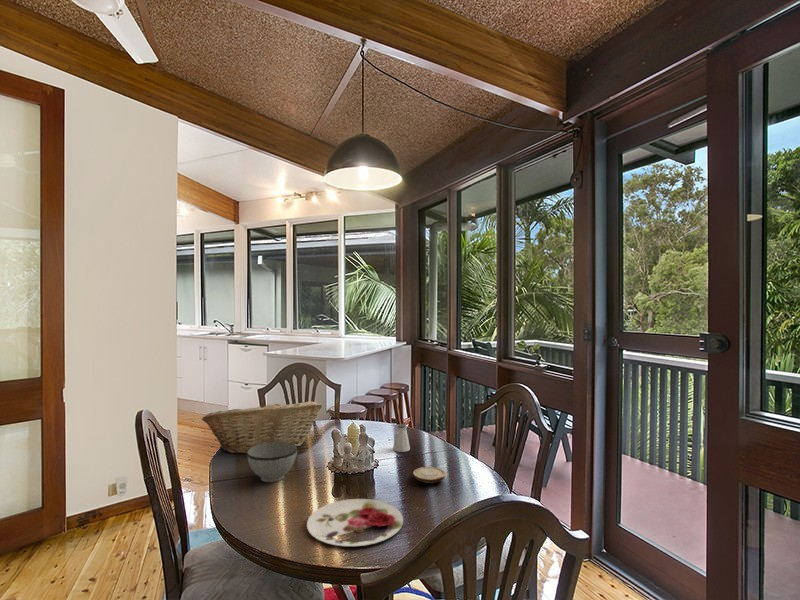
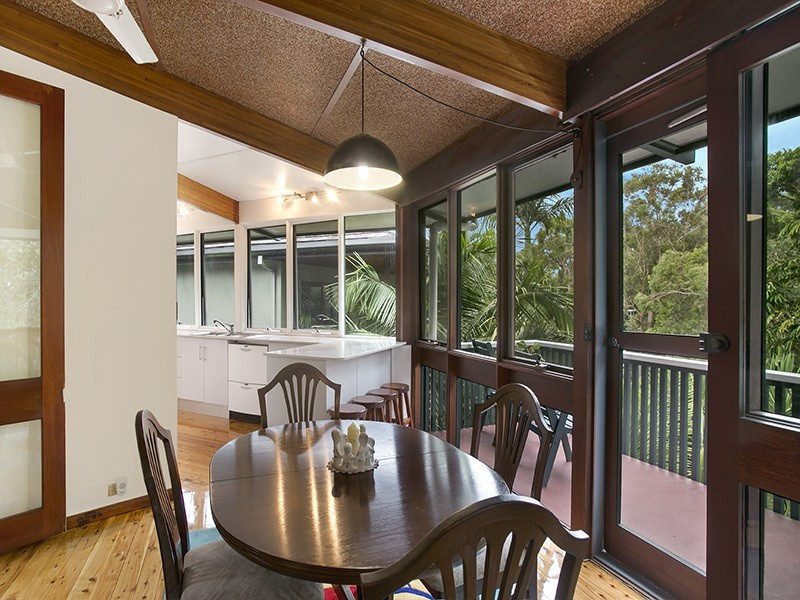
- saltshaker (401, 437)
- wood slice (429, 476)
- bowl (272, 463)
- fruit basket (264, 421)
- plate (355, 519)
